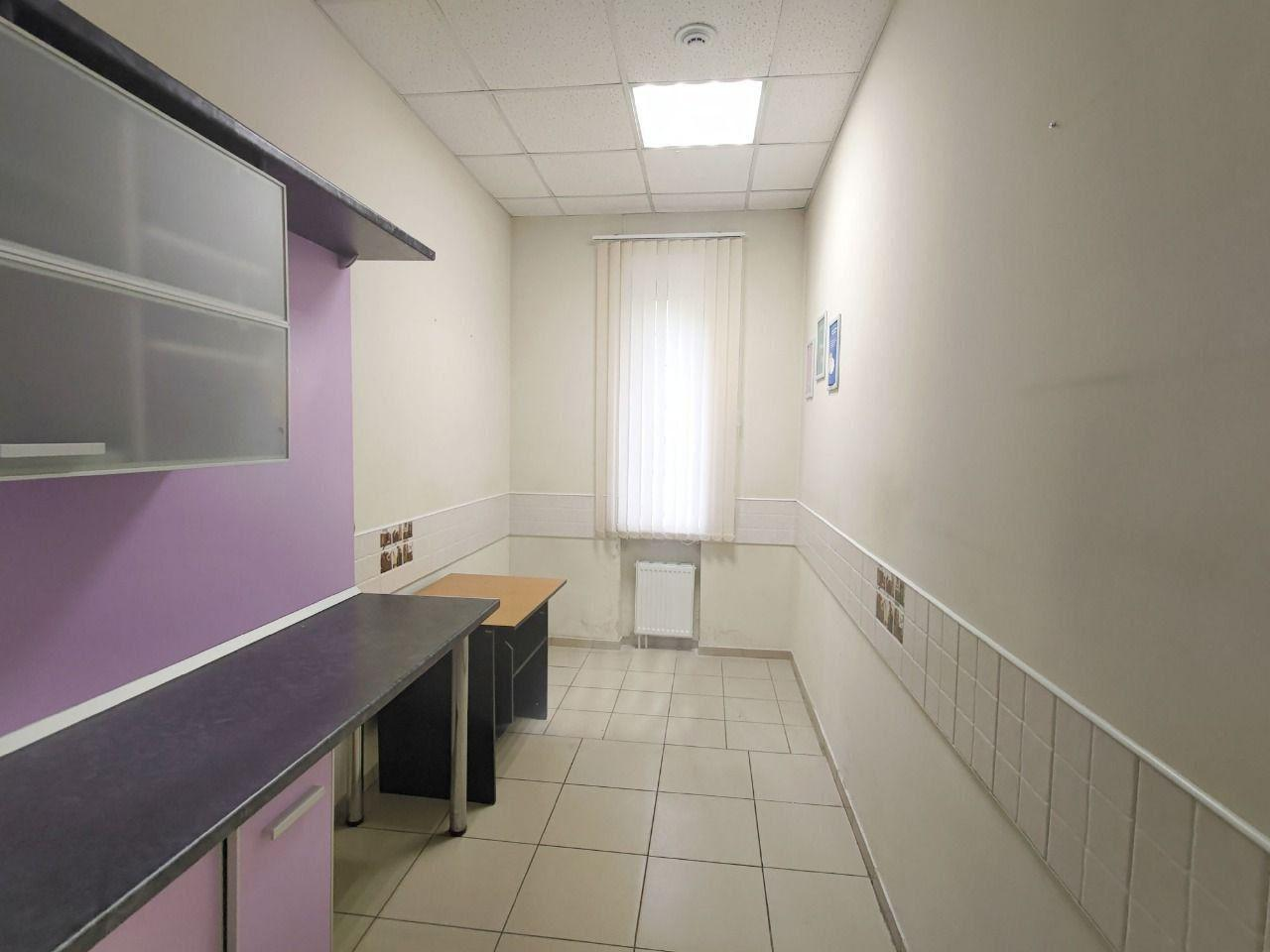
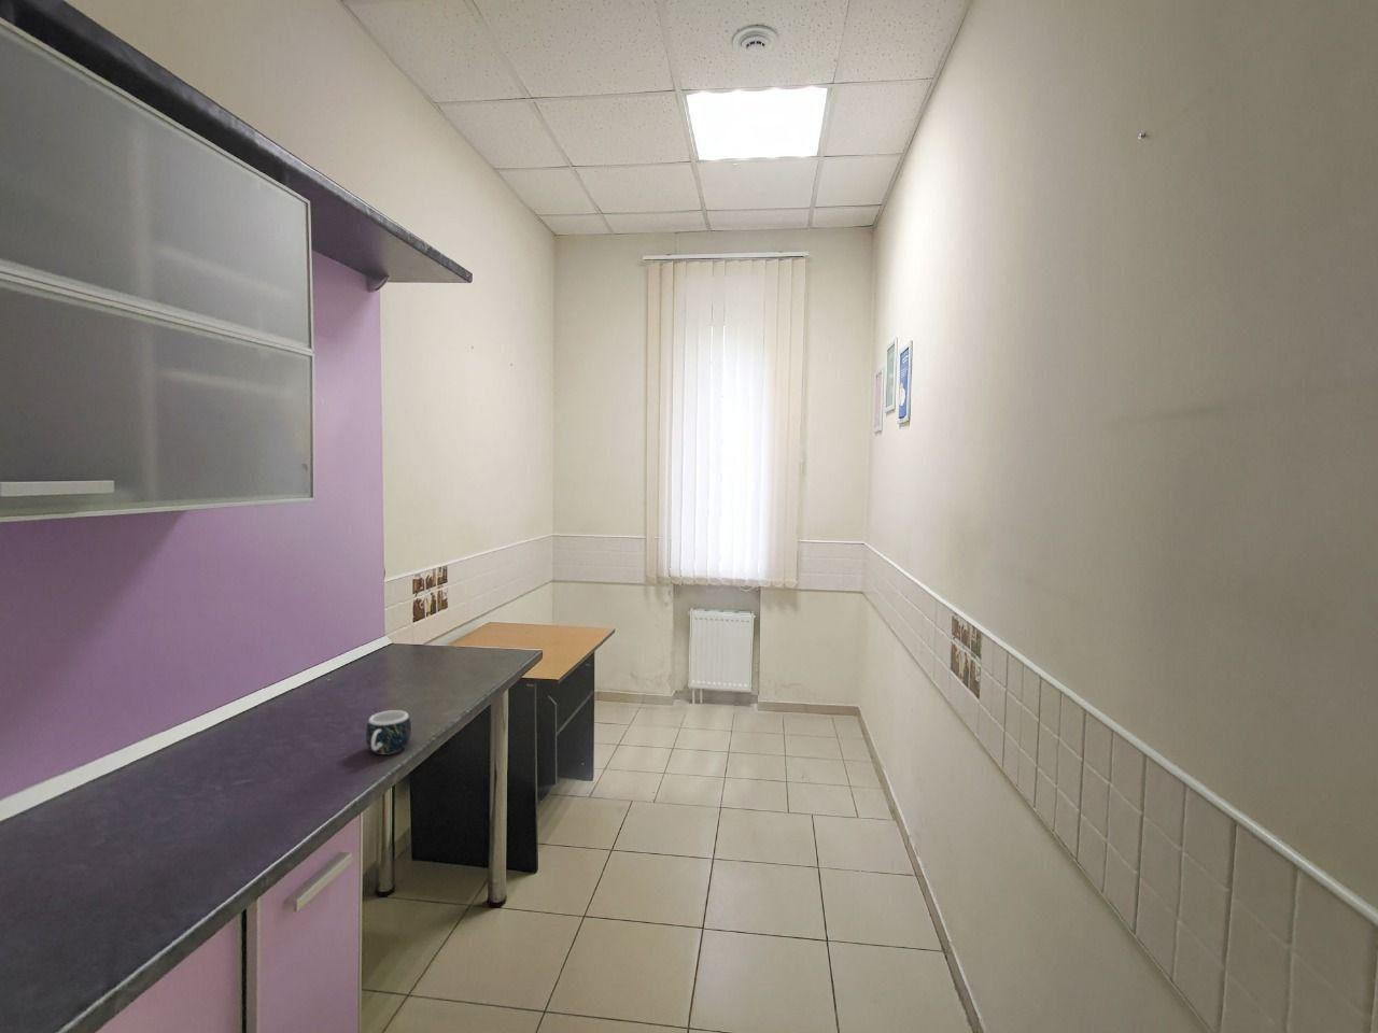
+ mug (385, 735)
